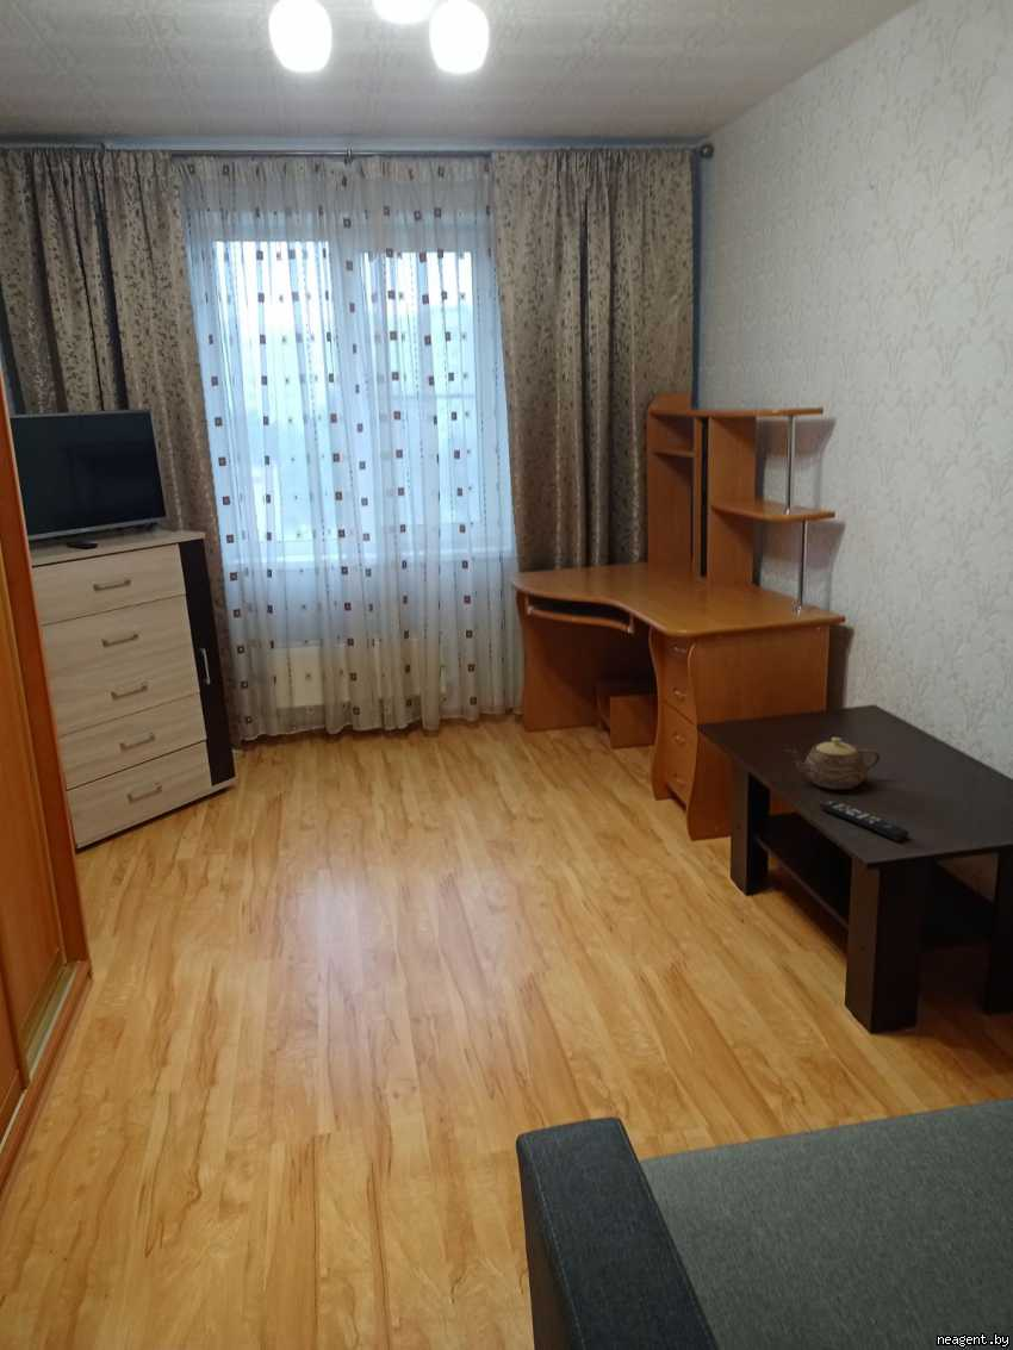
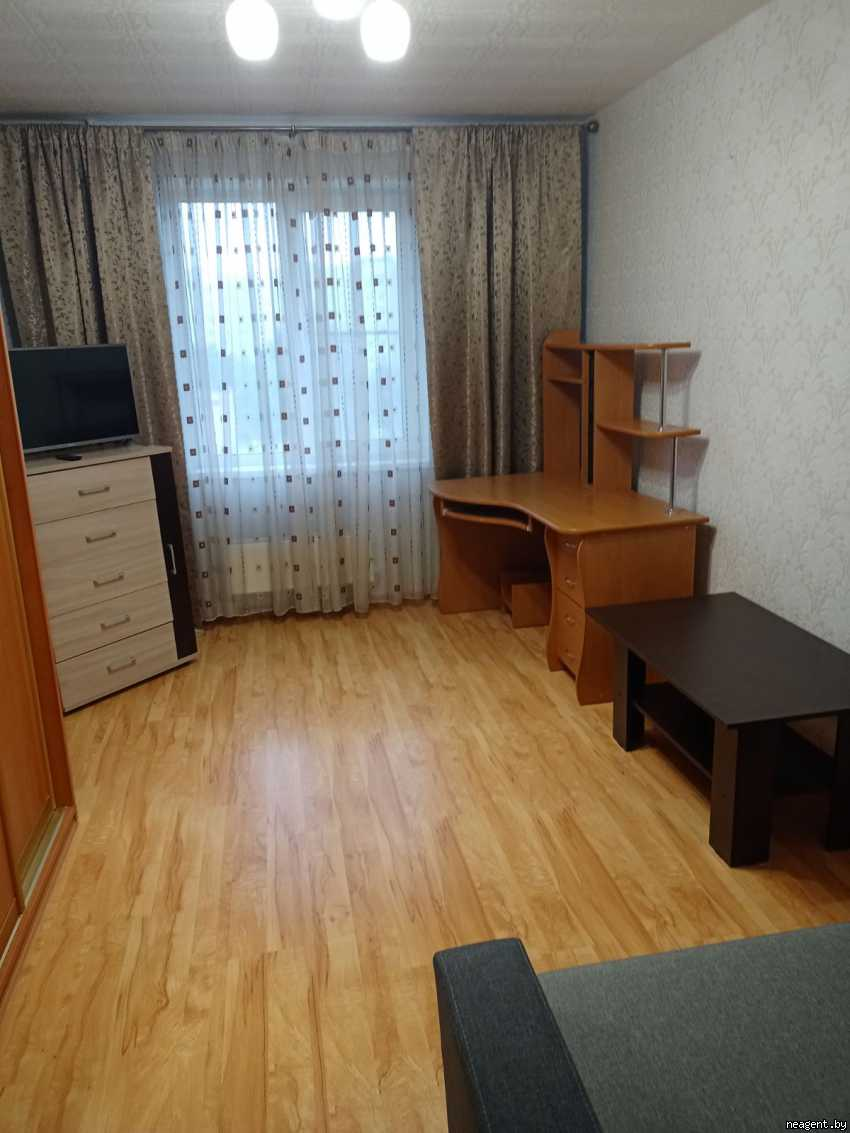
- remote control (862, 819)
- teapot (832, 760)
